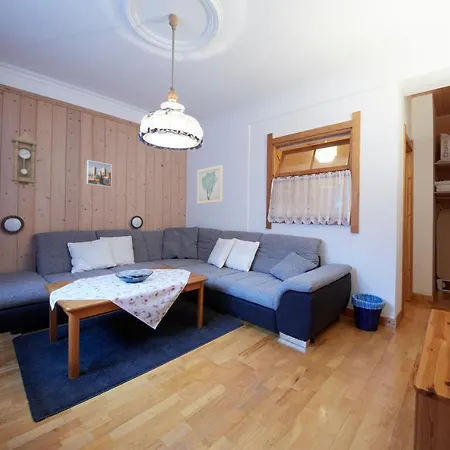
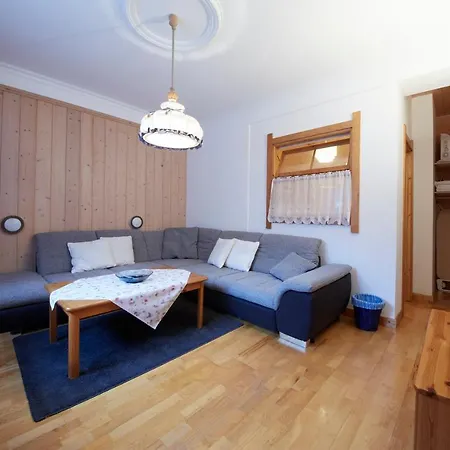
- pendulum clock (24, 161)
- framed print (99, 174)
- wall art (209, 185)
